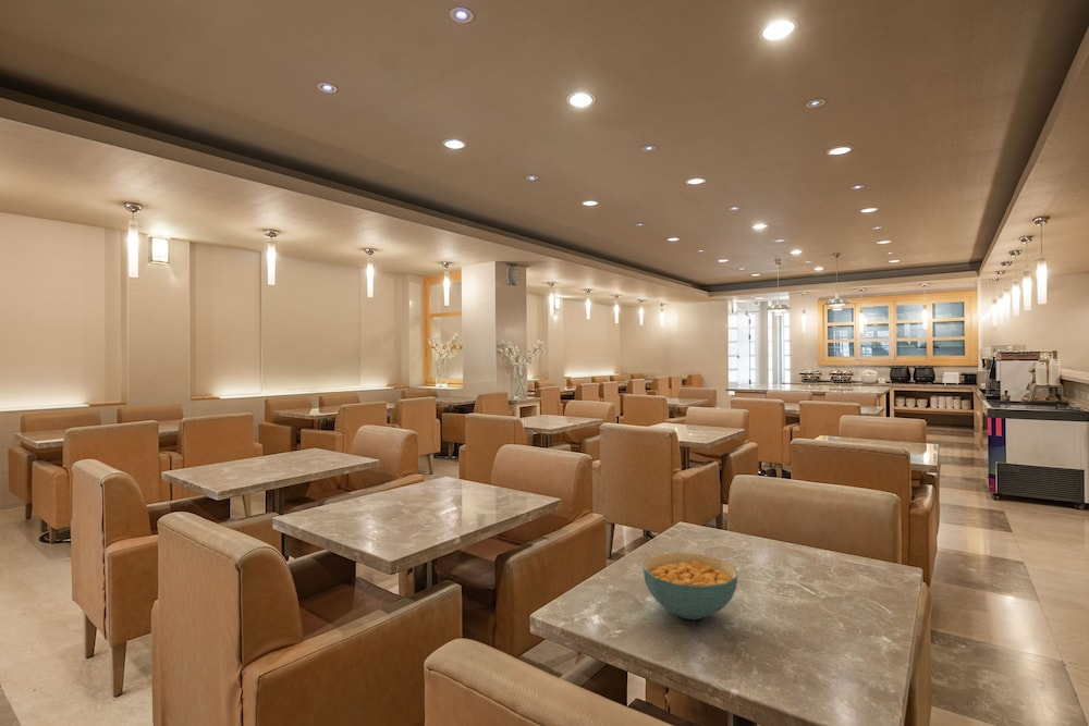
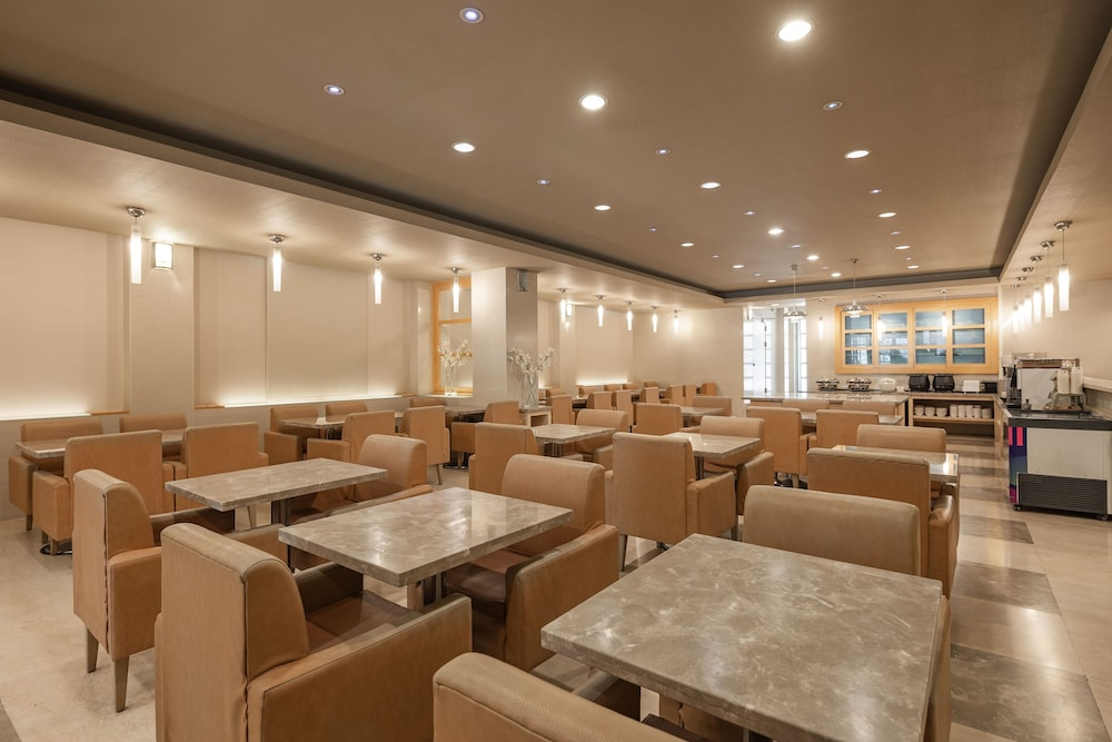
- cereal bowl (689, 590)
